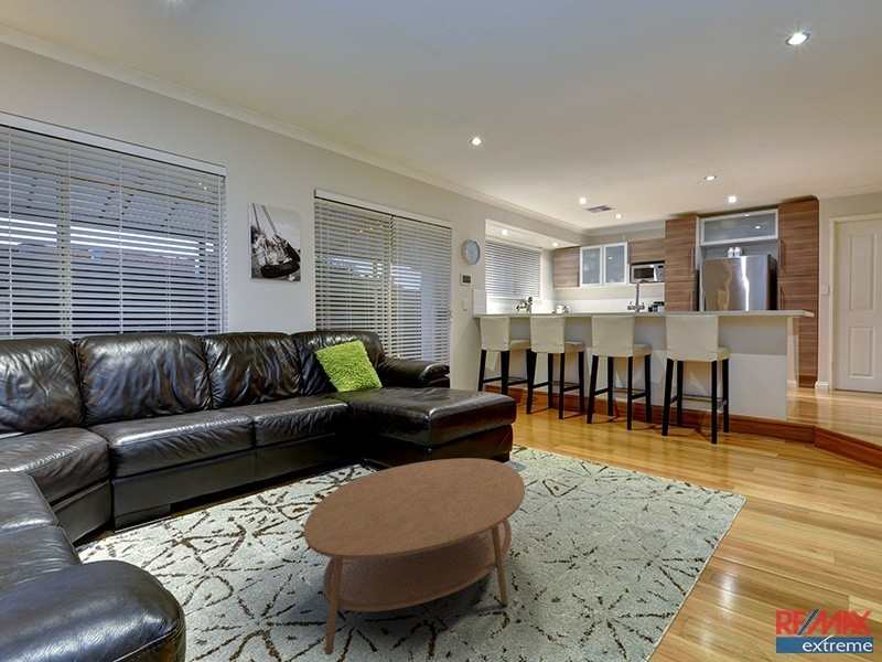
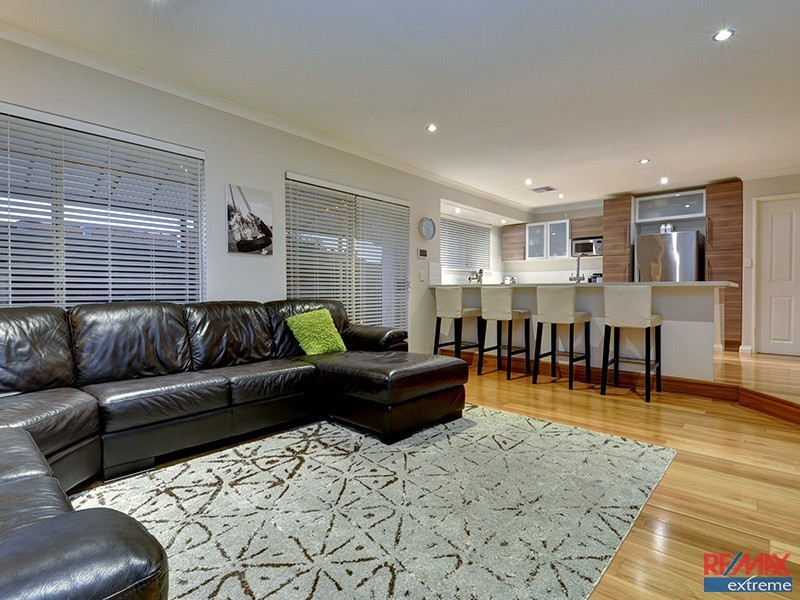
- coffee table (427, 534)
